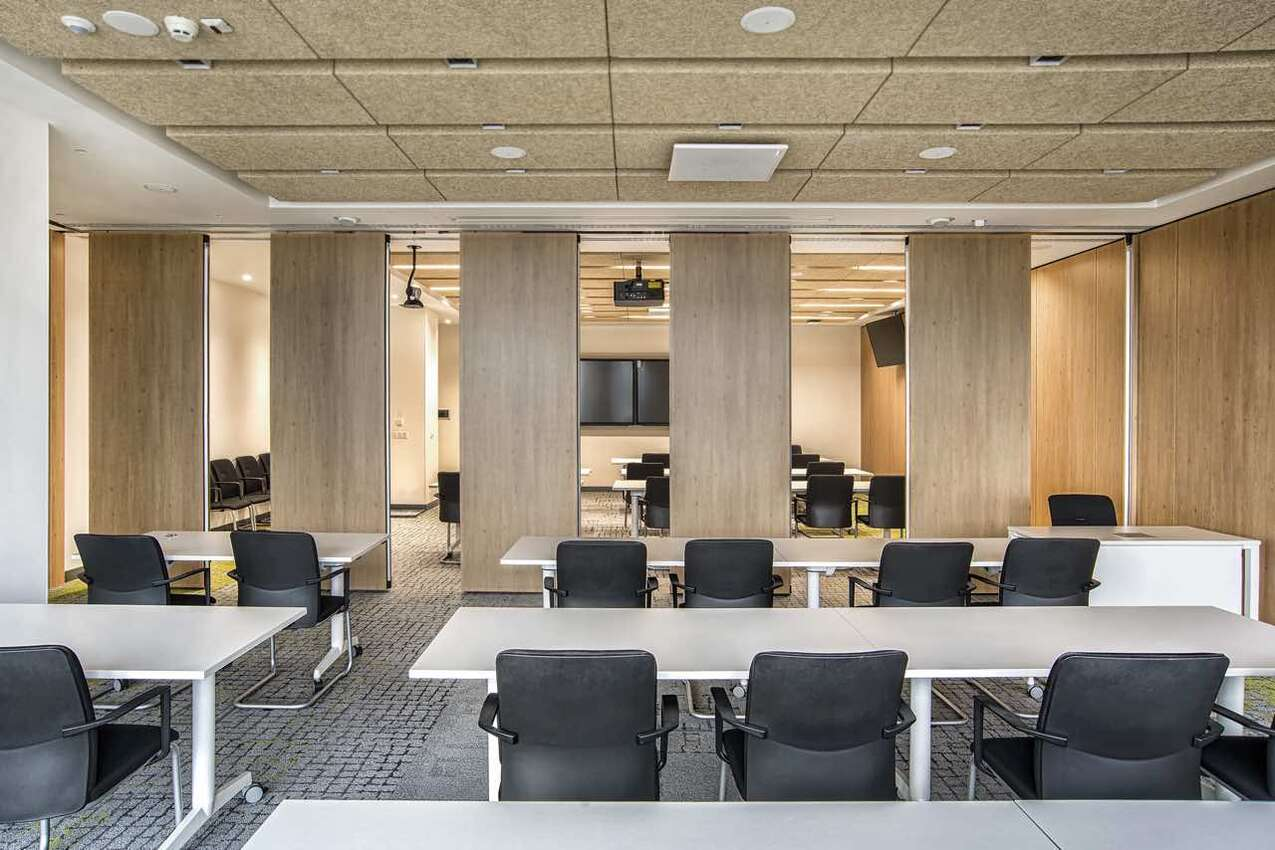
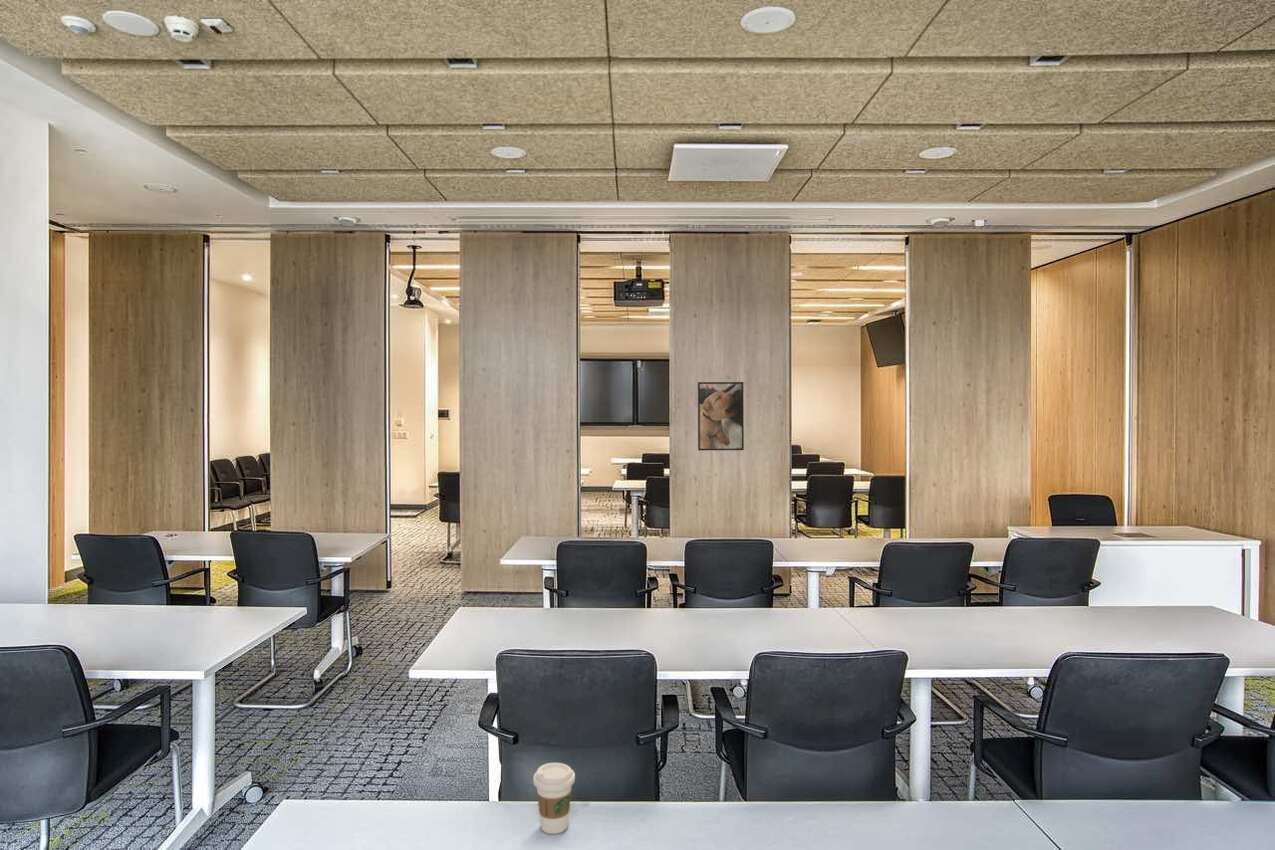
+ coffee cup (554, 797)
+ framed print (720, 416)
